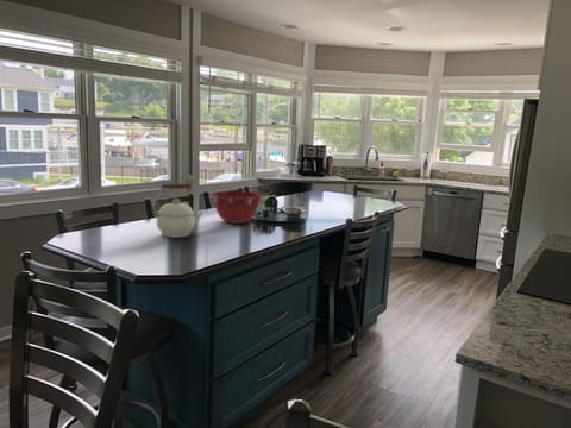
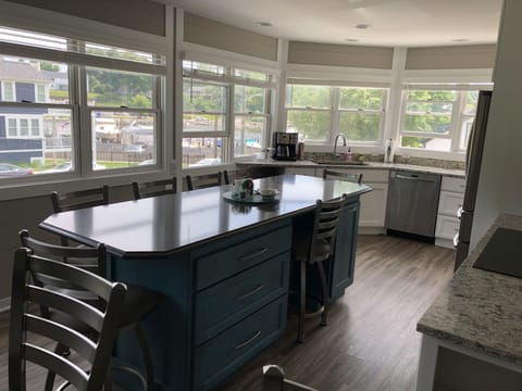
- kettle (178, 208)
- mixing bowl (236, 207)
